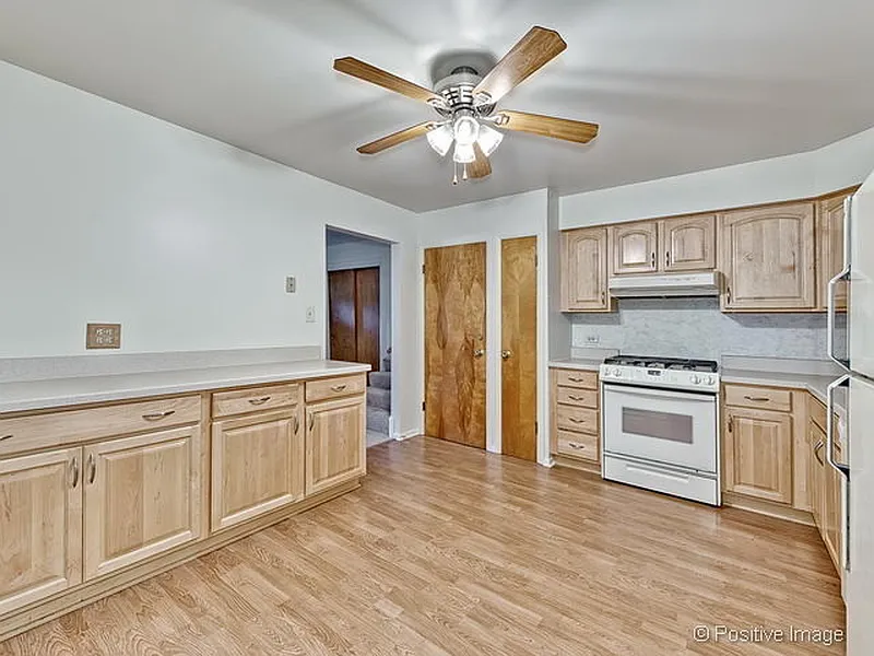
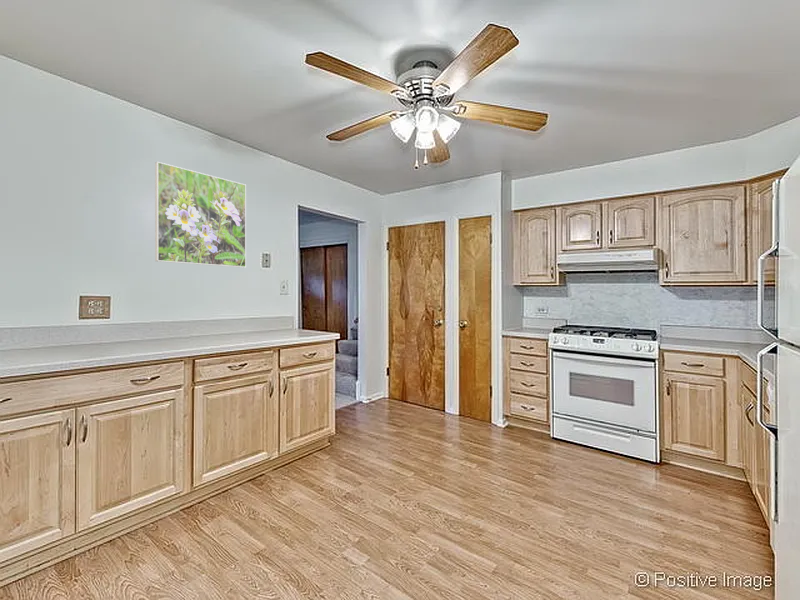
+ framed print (204, 219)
